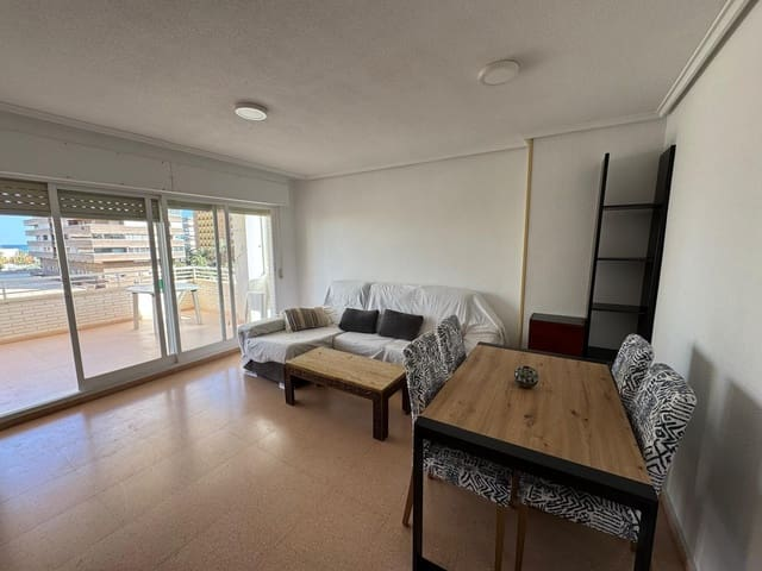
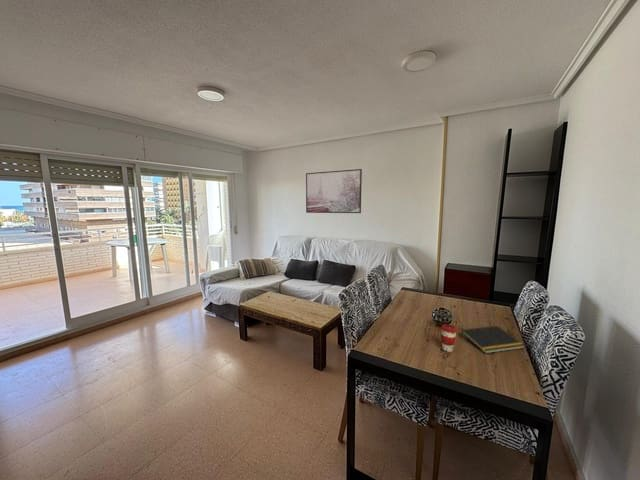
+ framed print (332, 192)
+ notepad (491, 338)
+ coffee cup (448, 338)
